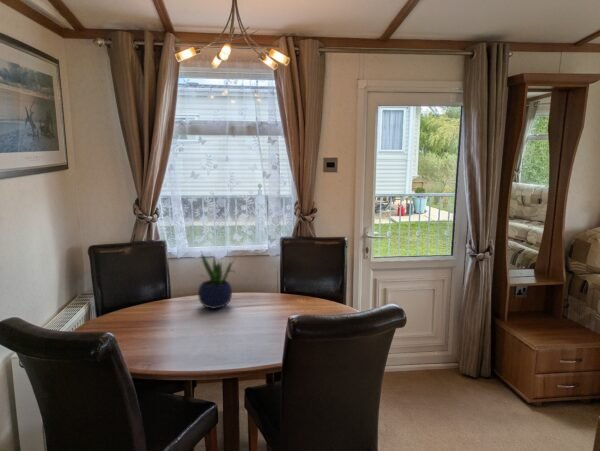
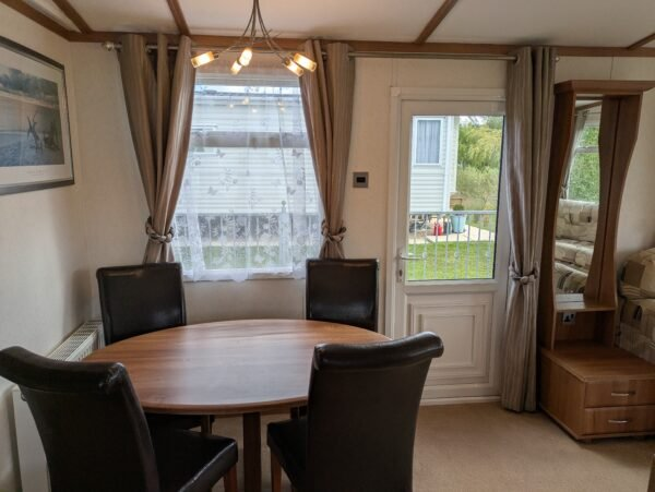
- potted plant (217, 279)
